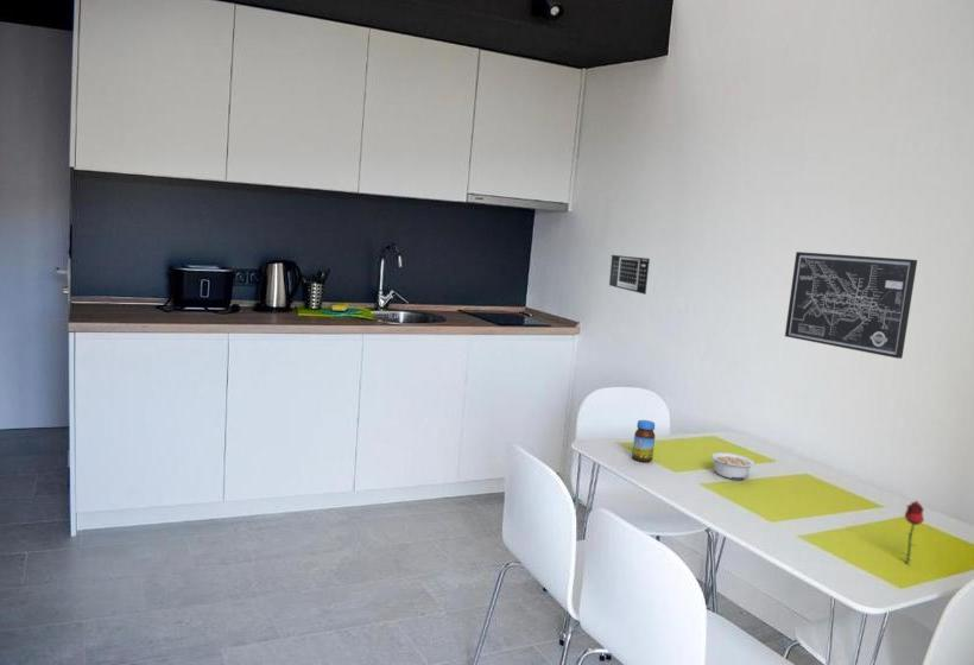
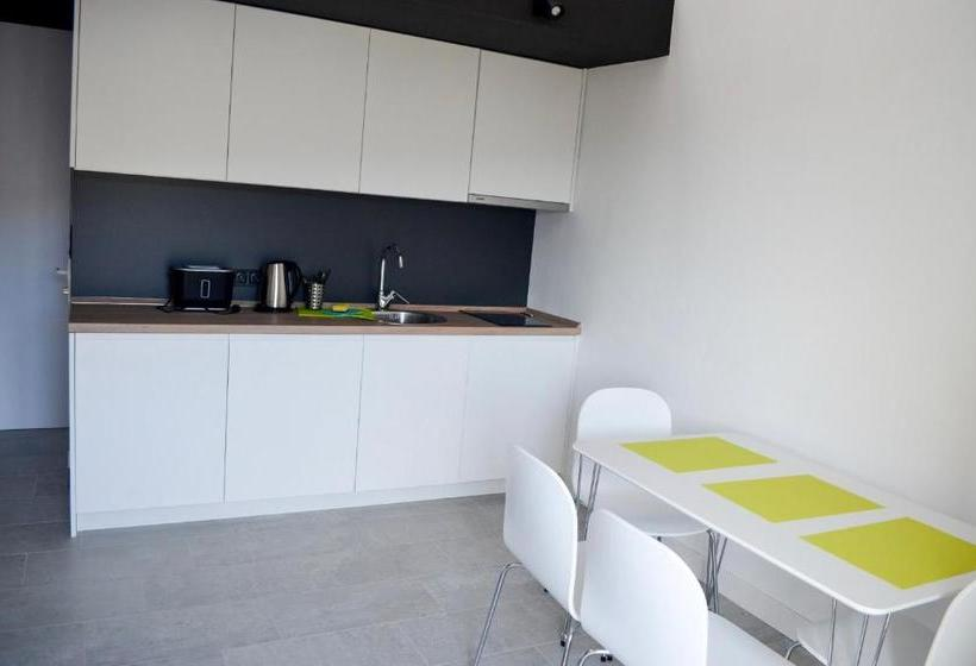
- jar (644, 439)
- wall art (845, 300)
- calendar (627, 273)
- flower (911, 532)
- legume (732, 466)
